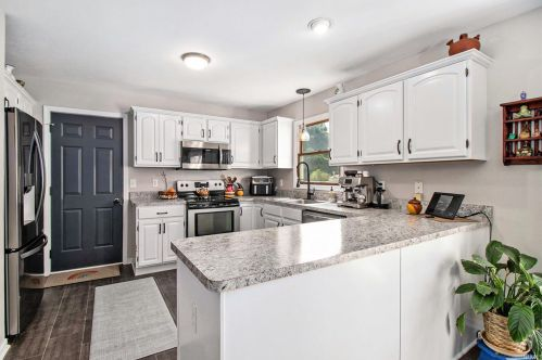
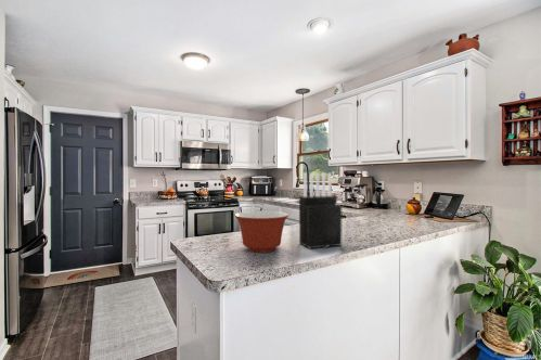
+ knife block (321, 208)
+ mixing bowl (261, 231)
